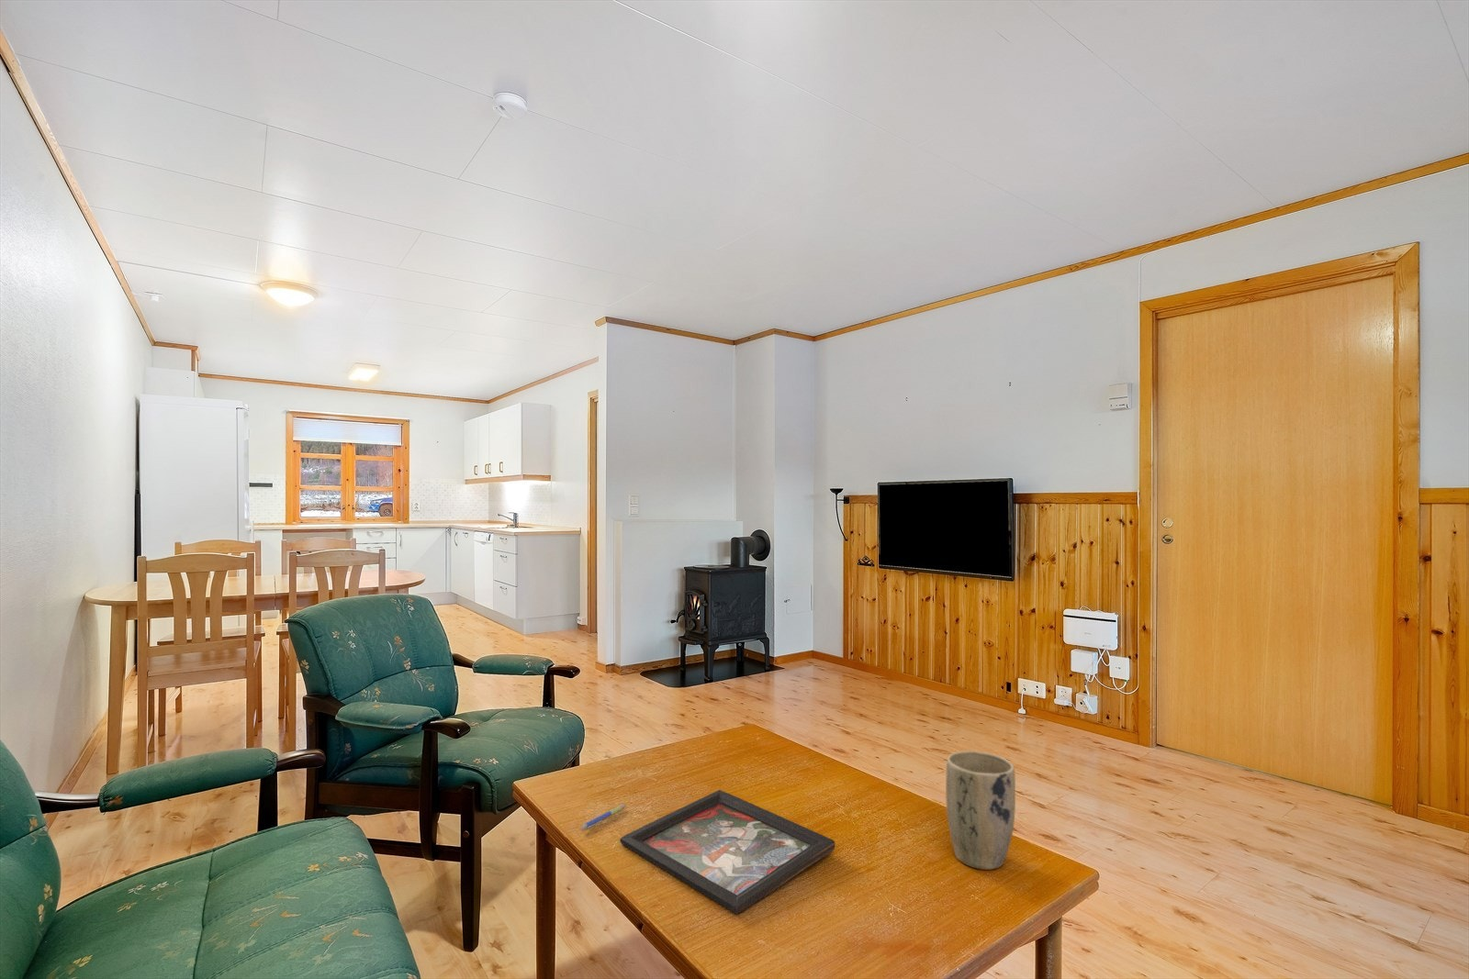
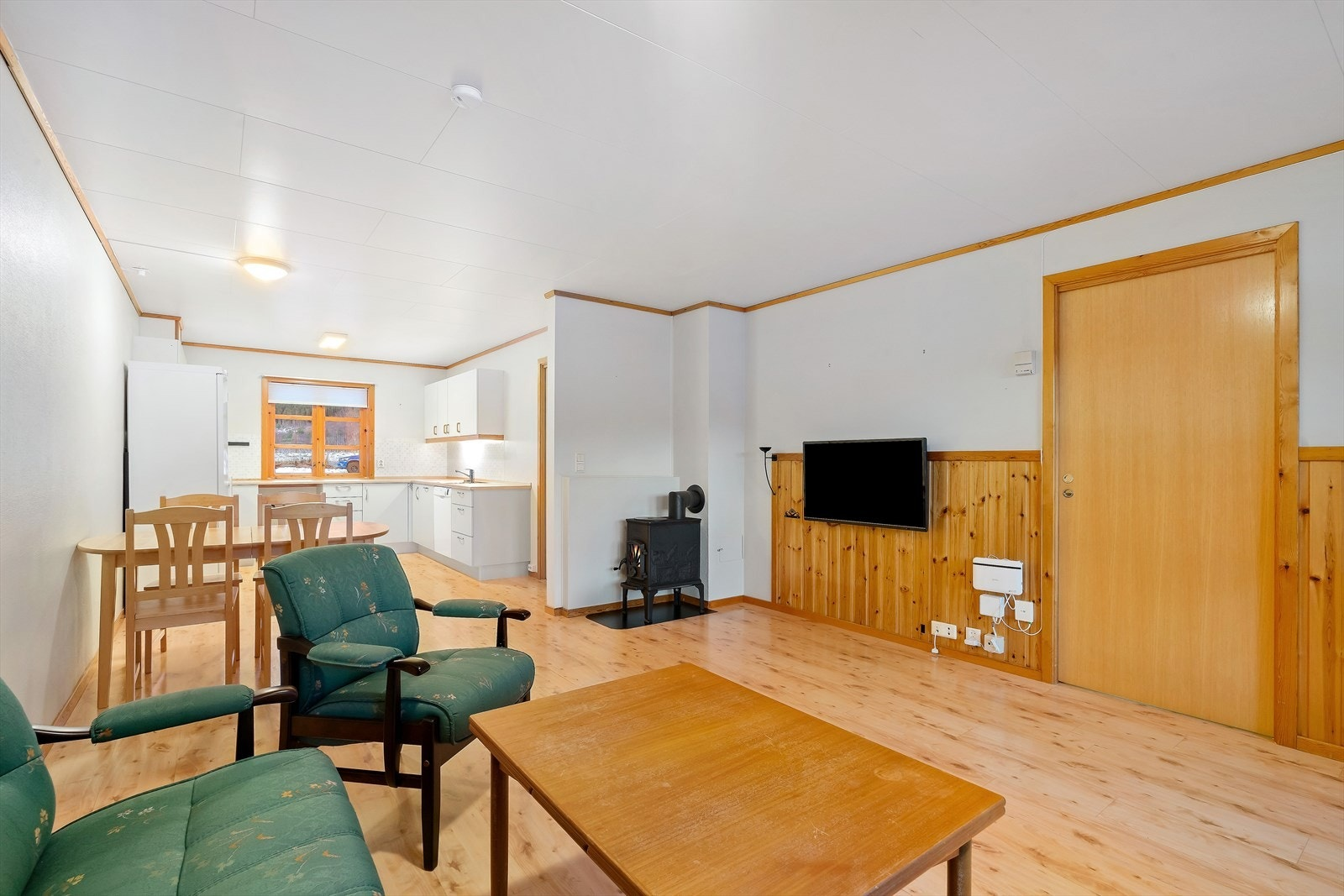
- pen (604, 816)
- decorative tray (726, 842)
- plant pot (979, 810)
